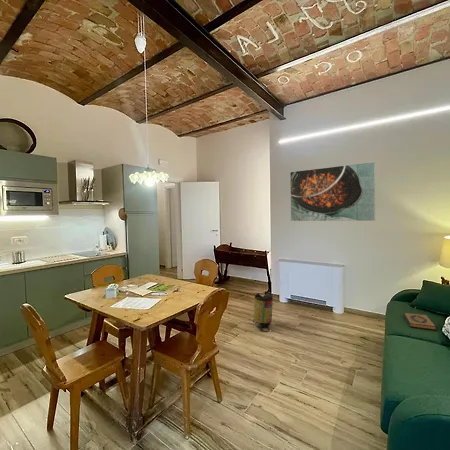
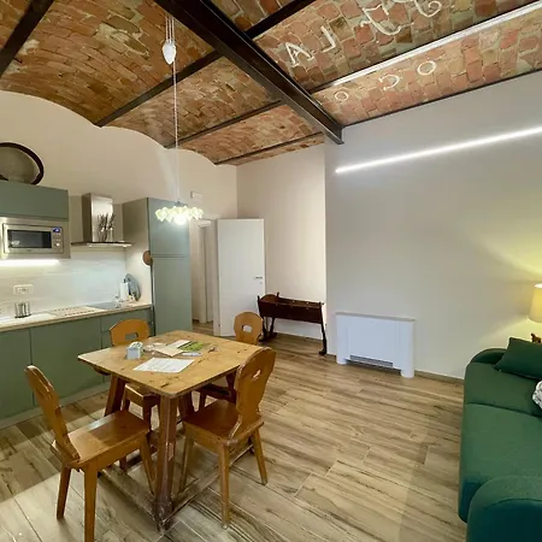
- trash can (262, 309)
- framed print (329, 194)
- hardback book (418, 320)
